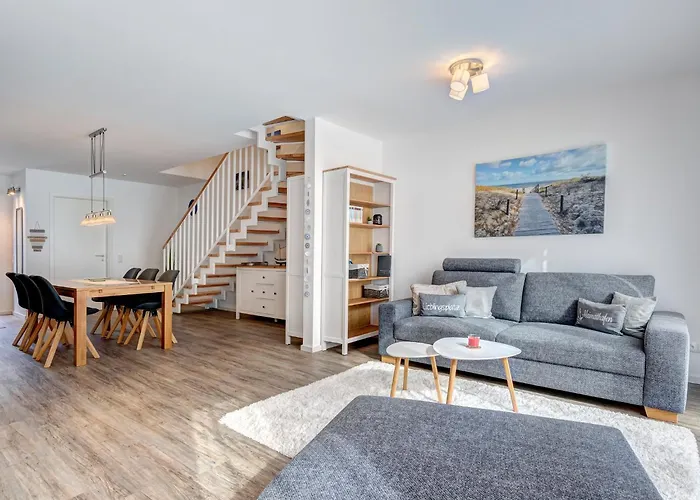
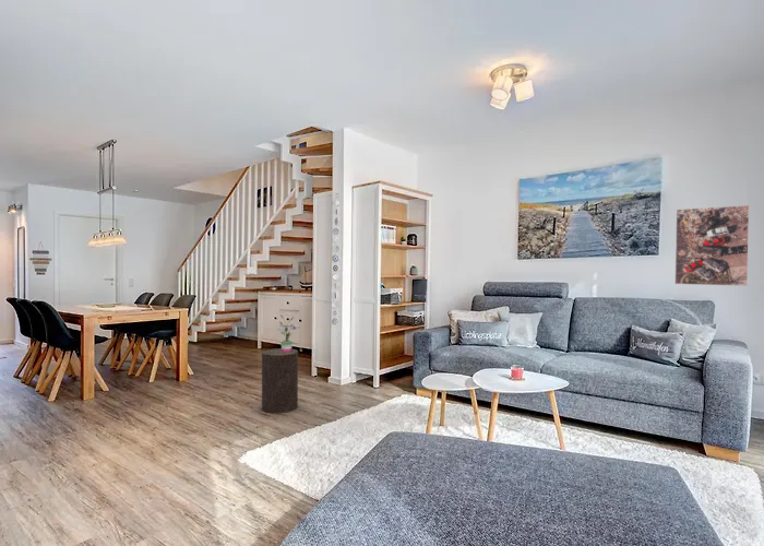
+ potted plant (288, 333)
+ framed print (711, 246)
+ stool (279, 379)
